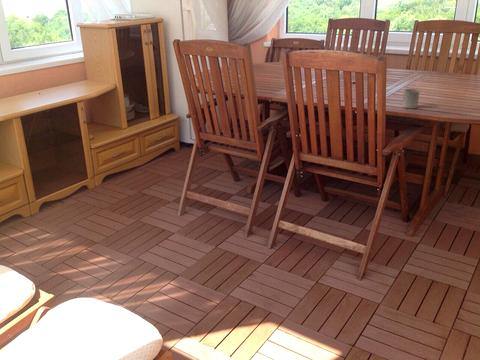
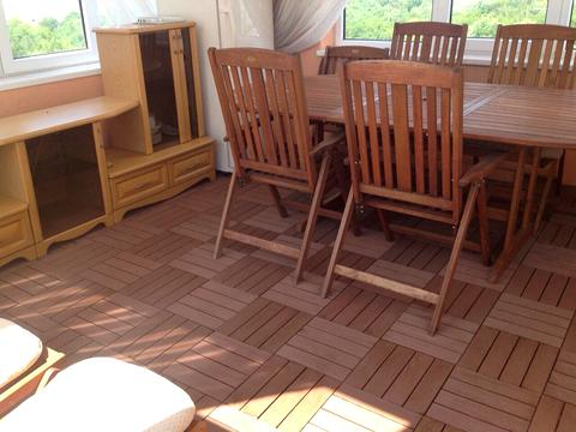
- cup (412, 98)
